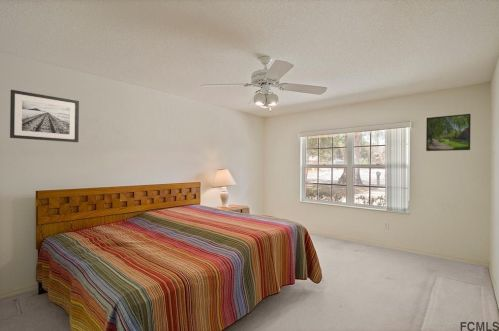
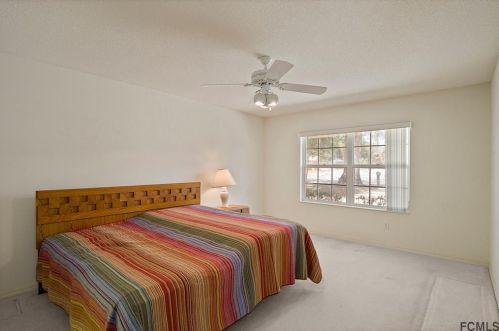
- wall art (47, 118)
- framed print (447, 133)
